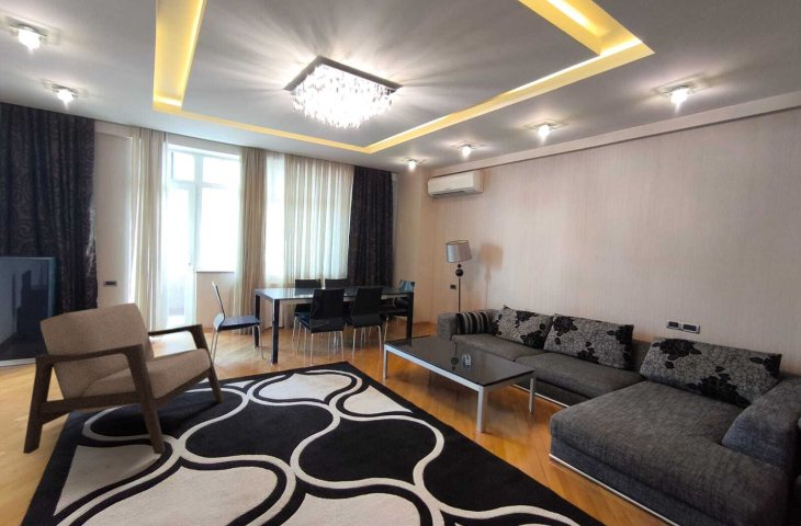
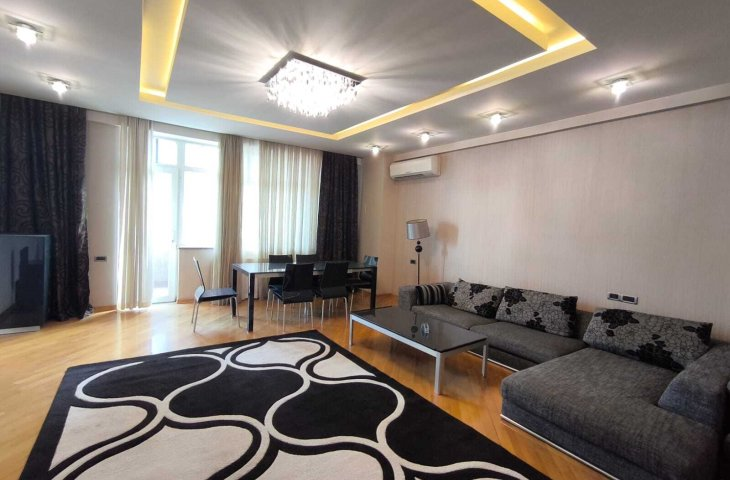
- armchair (140, 365)
